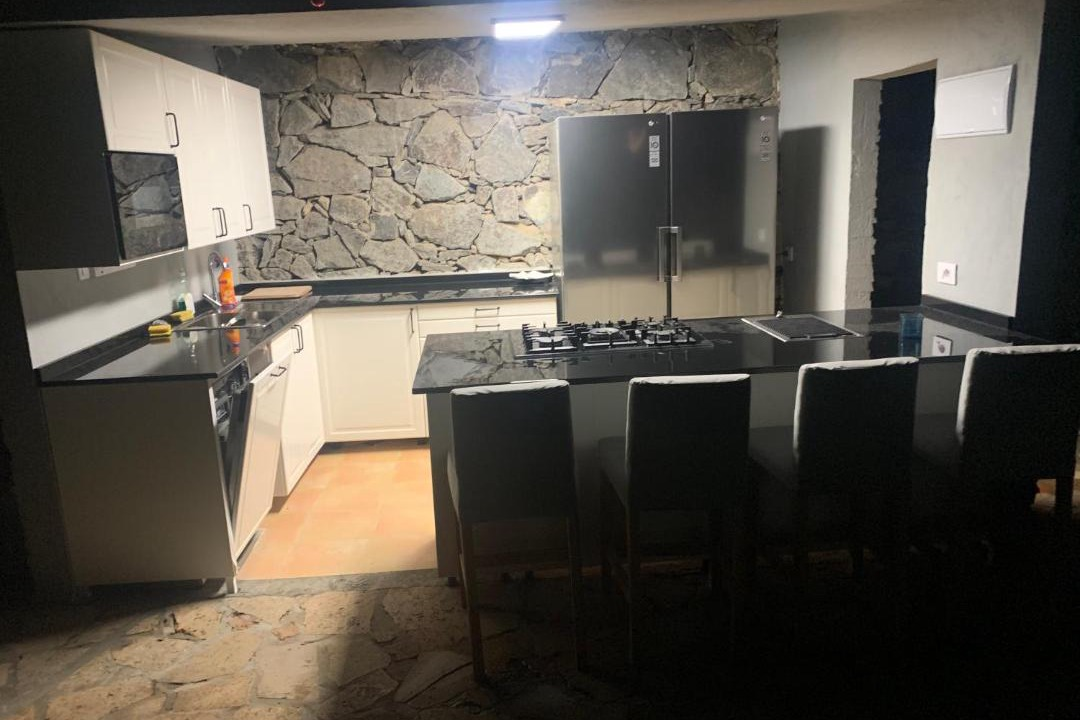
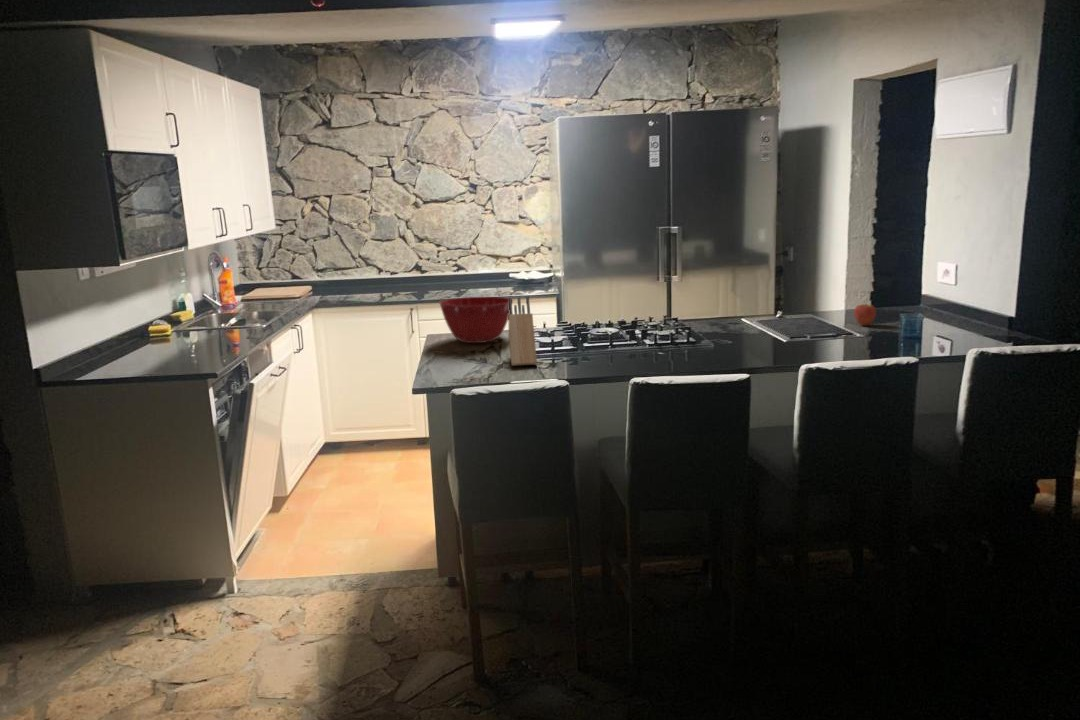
+ knife block (521, 329)
+ mixing bowl (477, 320)
+ fruit (865, 312)
